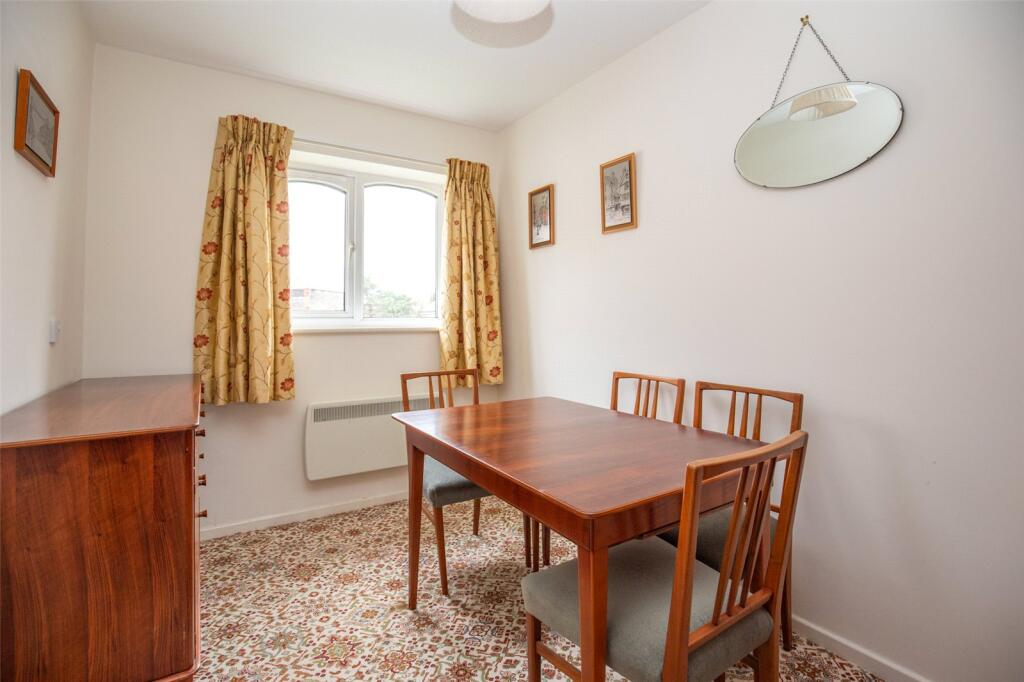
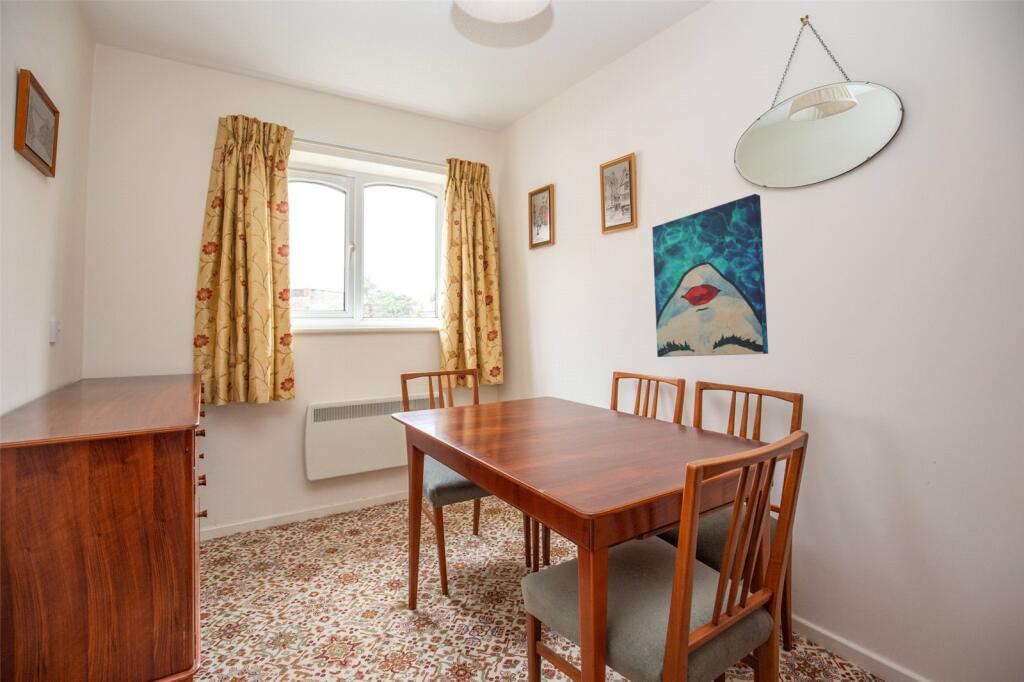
+ wall art (703, 283)
